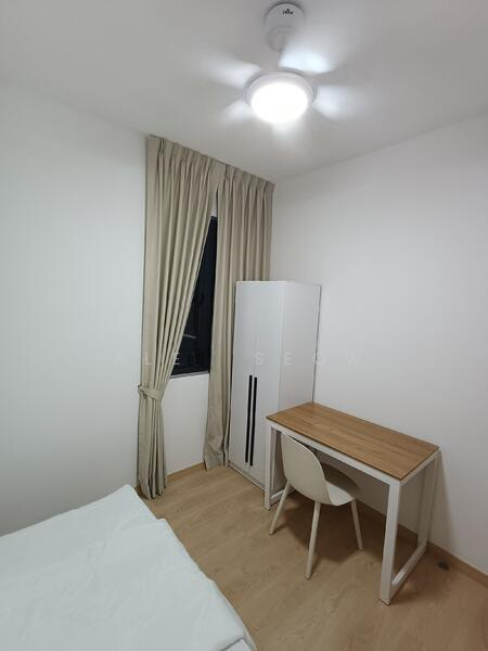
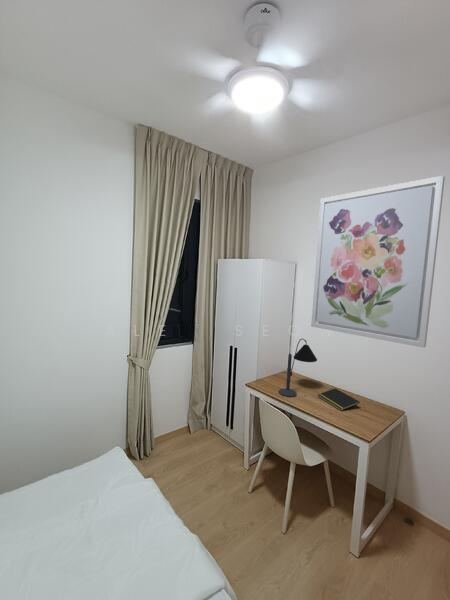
+ wall art (367, 264)
+ notepad (337, 398)
+ desk lamp (298, 360)
